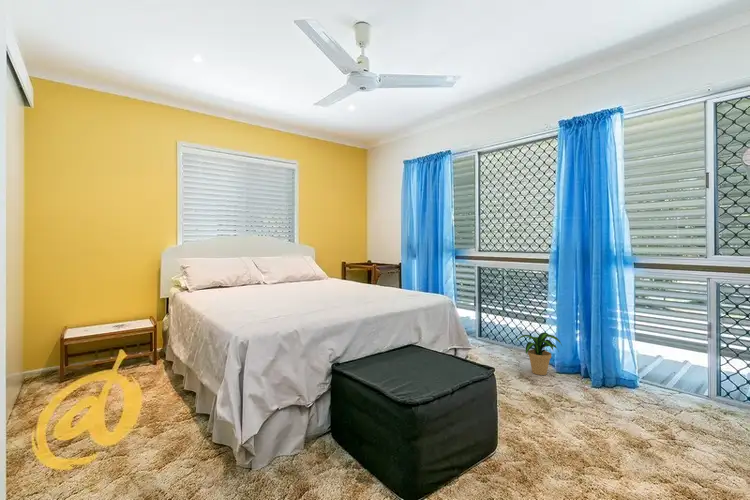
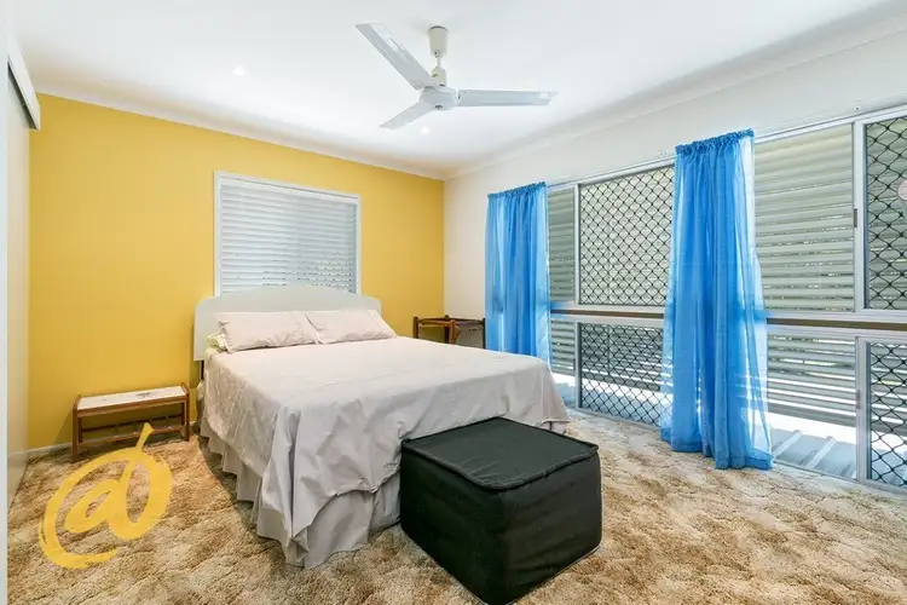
- potted plant (539, 353)
